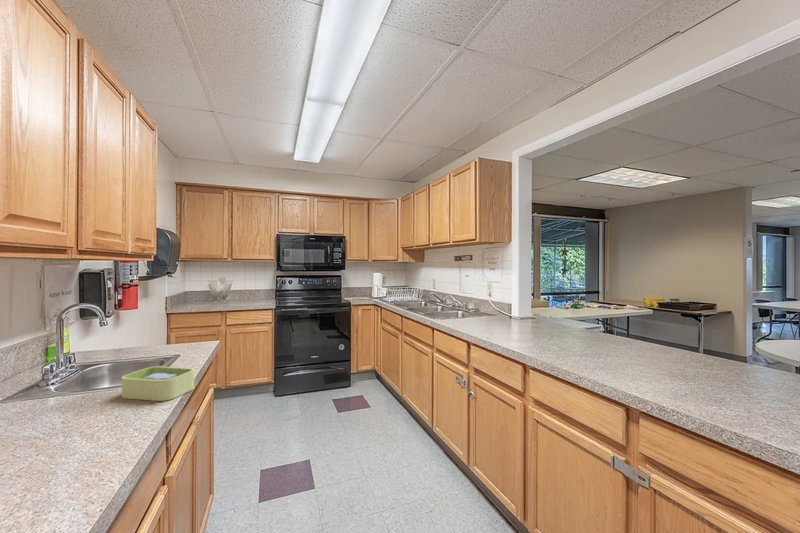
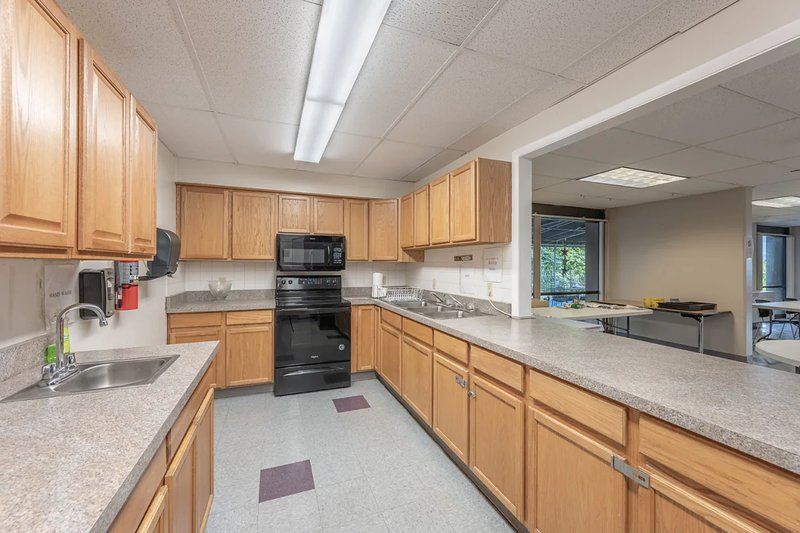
- soap dish (164, 380)
